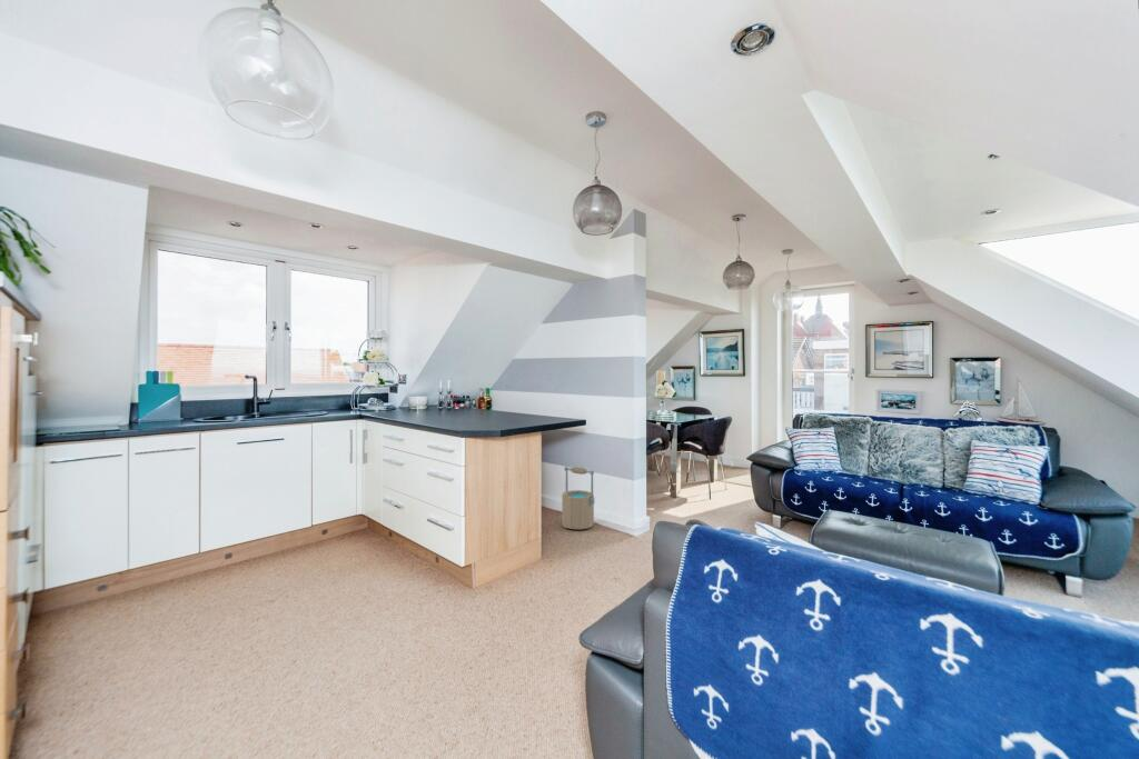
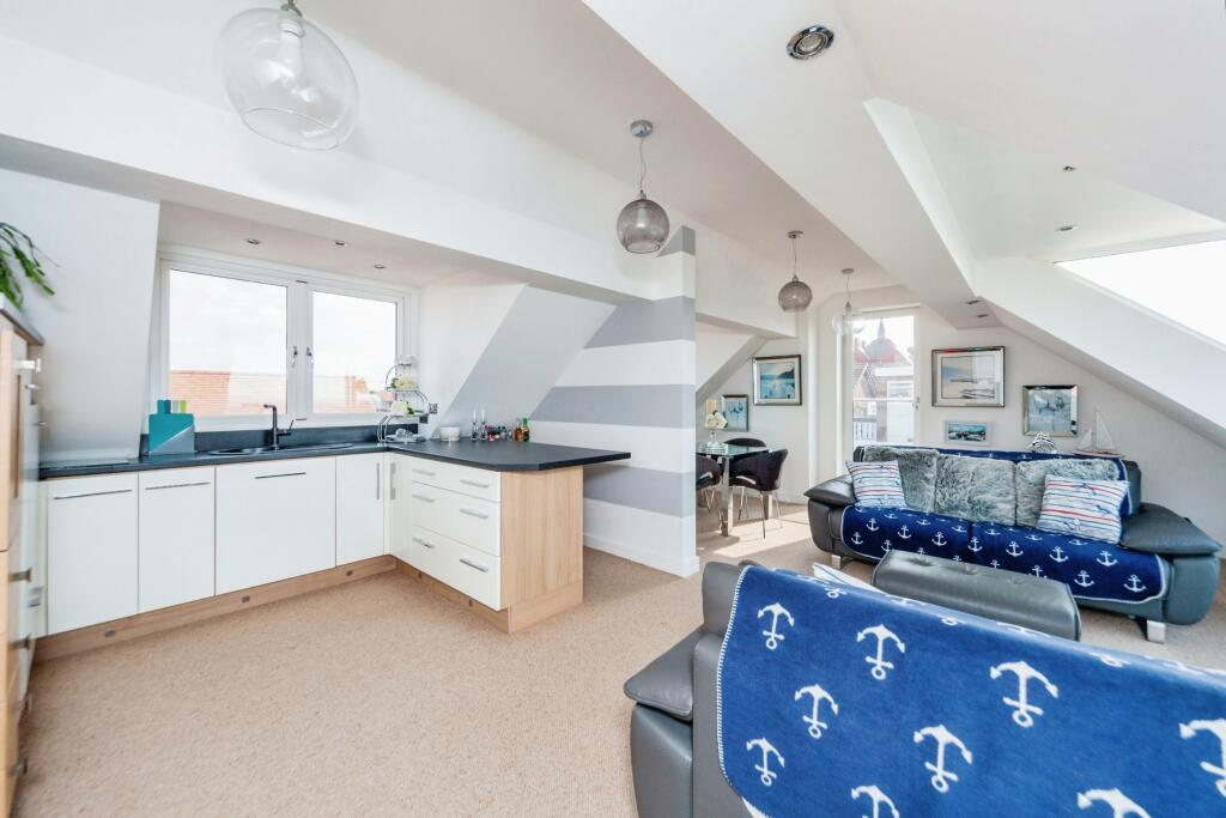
- bucket (577, 497)
